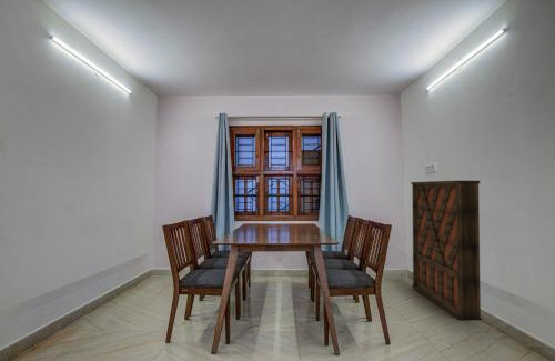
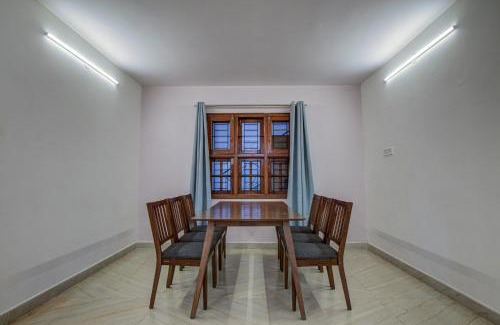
- storage cabinet (441, 241)
